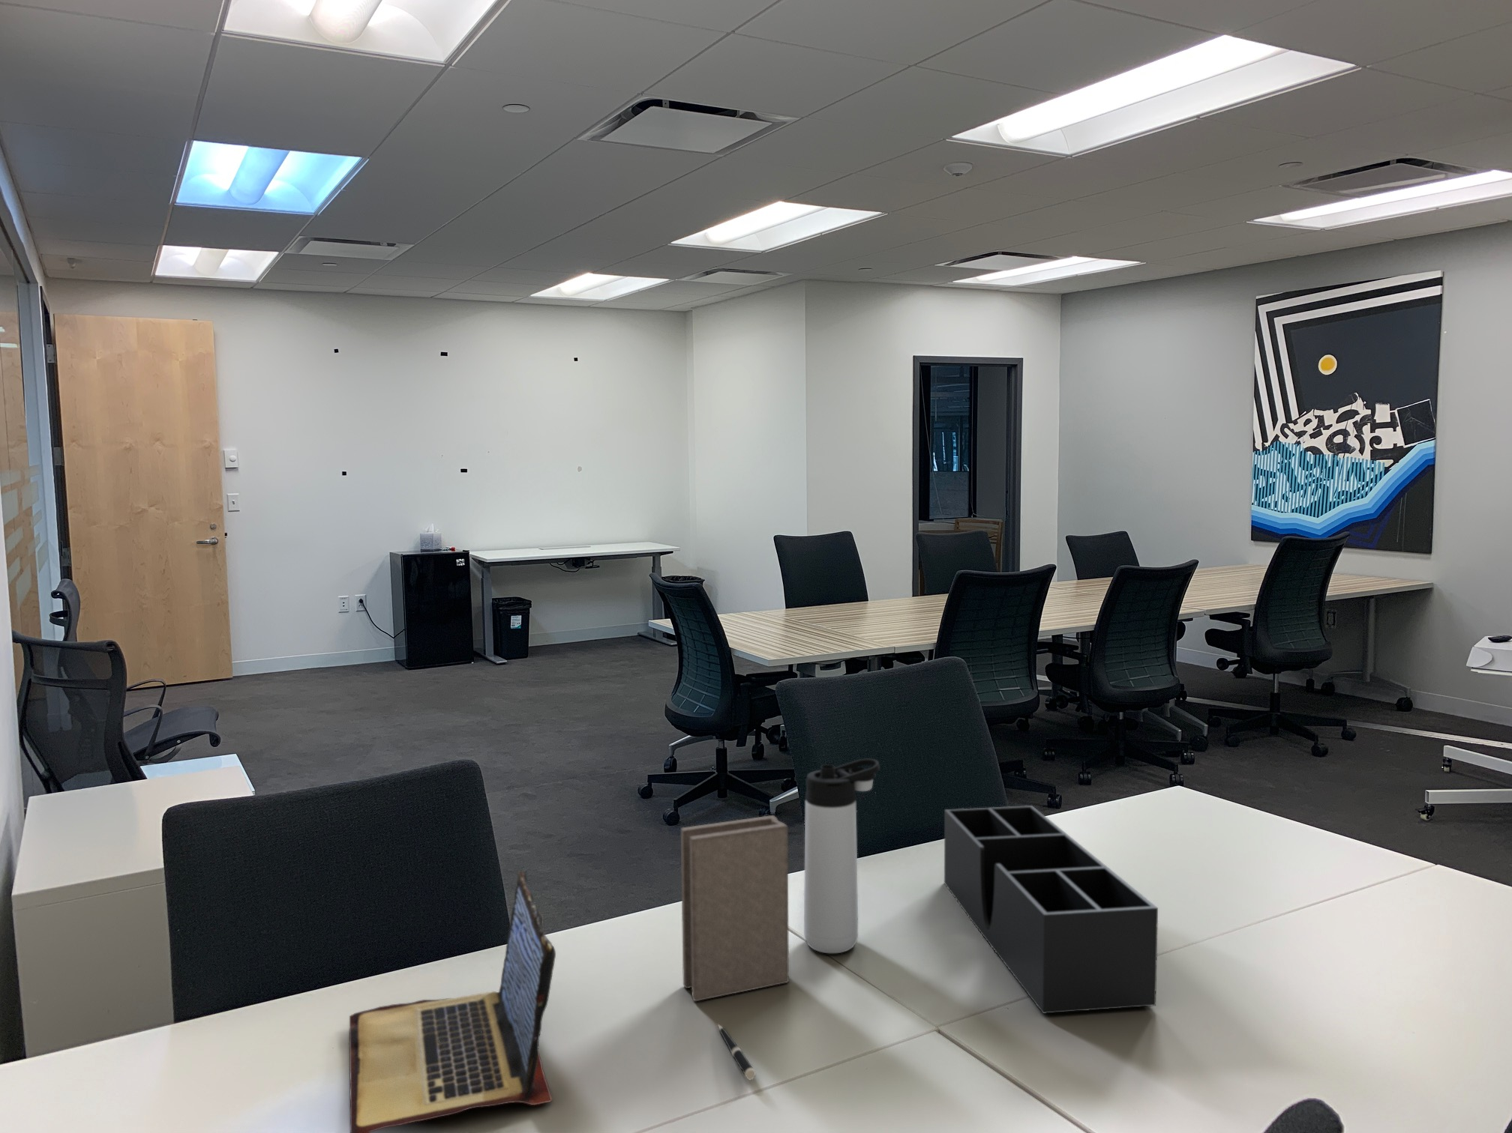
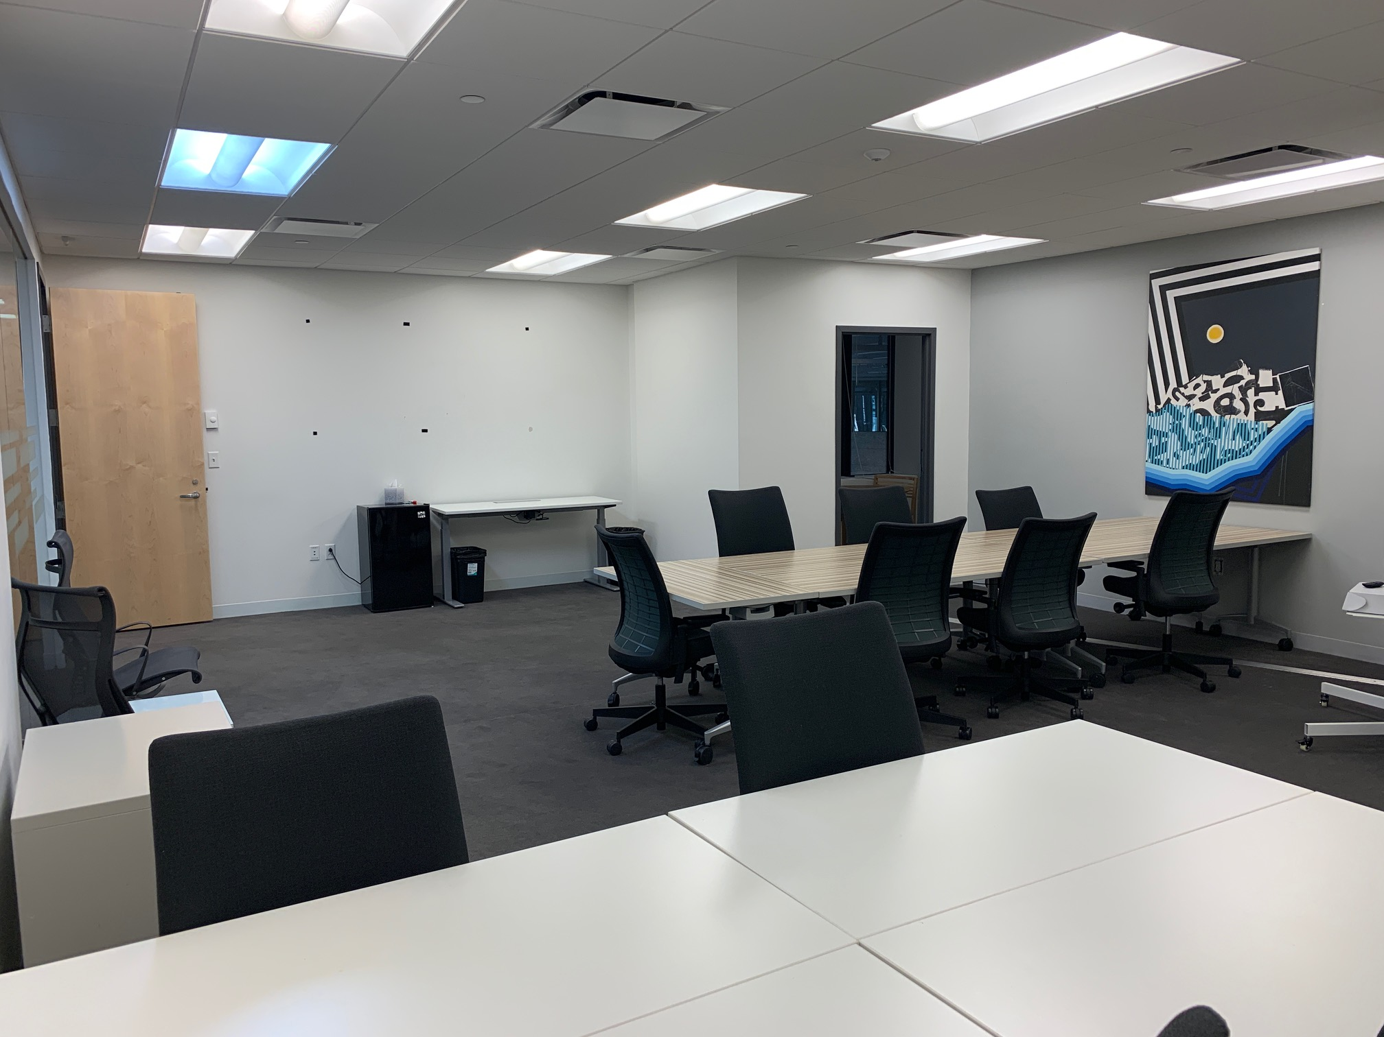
- desk organizer (1037, 895)
- thermos bottle (842, 853)
- book (735, 906)
- laptop (442, 999)
- pen (733, 1047)
